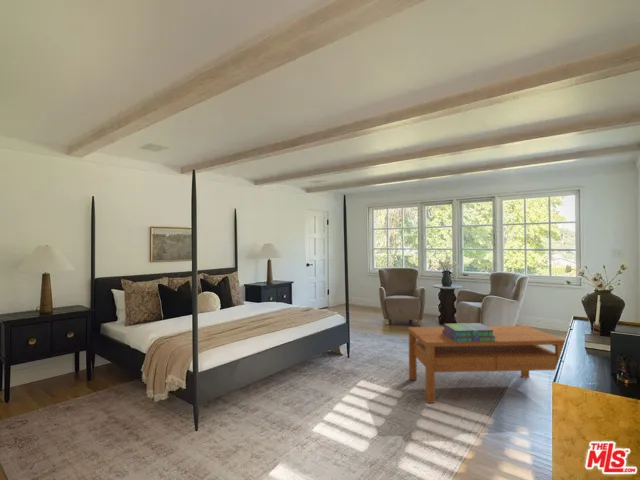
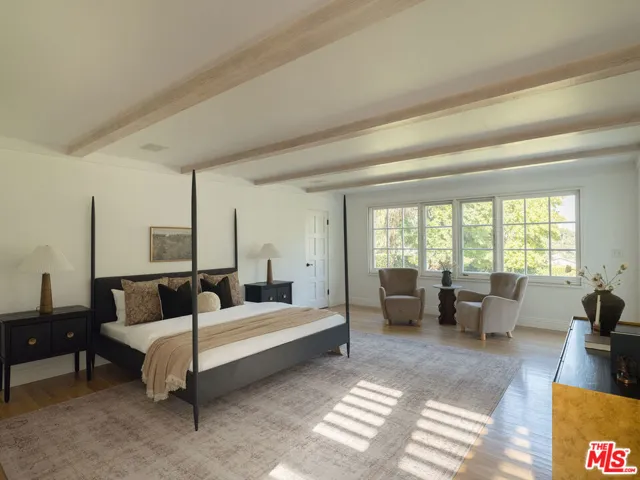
- stack of books (468, 331)
- coffee table (481, 360)
